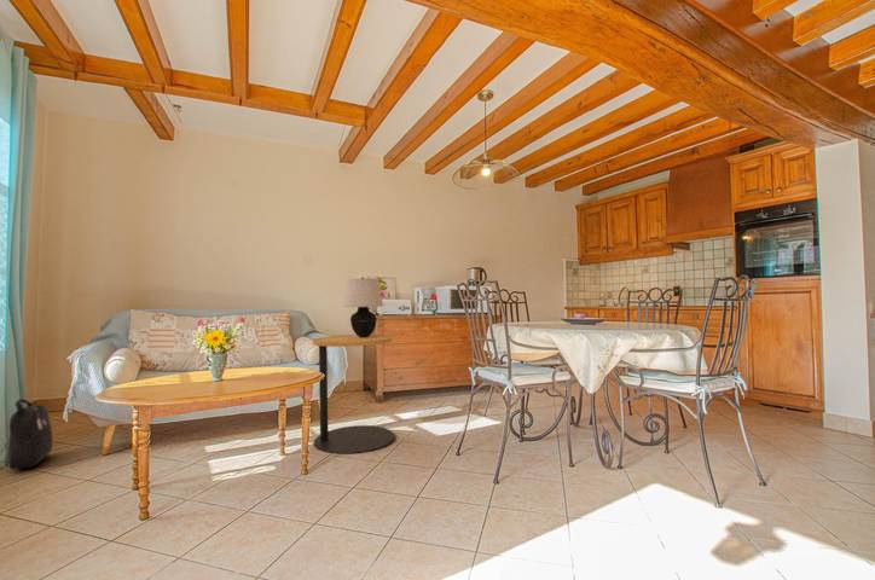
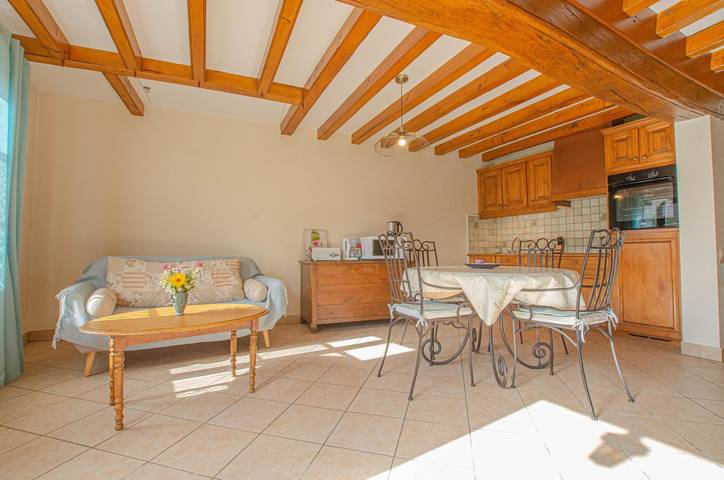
- backpack (30, 430)
- side table (326, 388)
- table lamp (363, 306)
